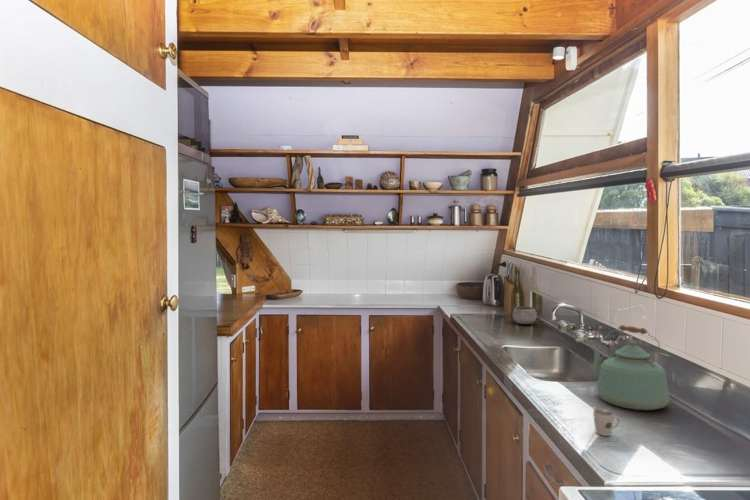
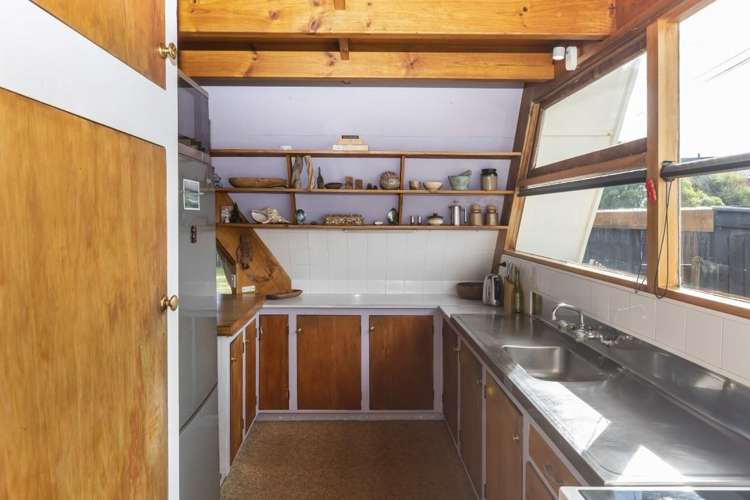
- cup (606, 415)
- kettle (625, 362)
- bowl (524, 315)
